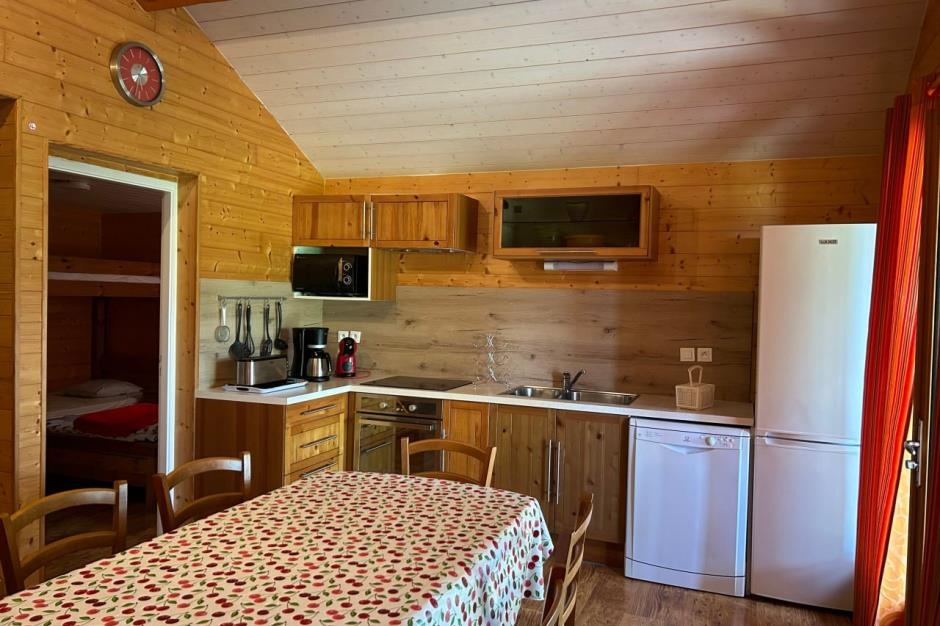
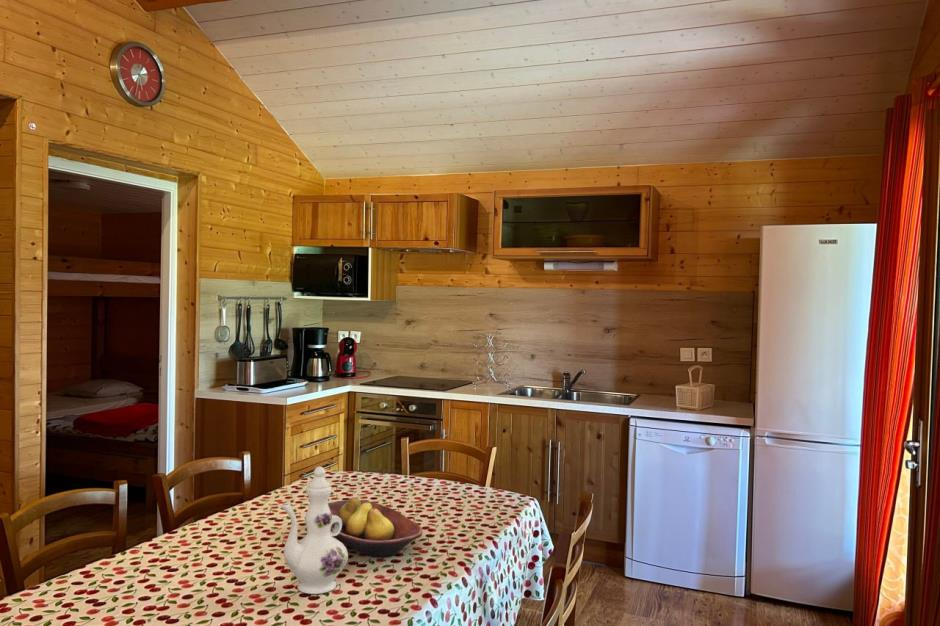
+ chinaware (311, 528)
+ fruit bowl (365, 521)
